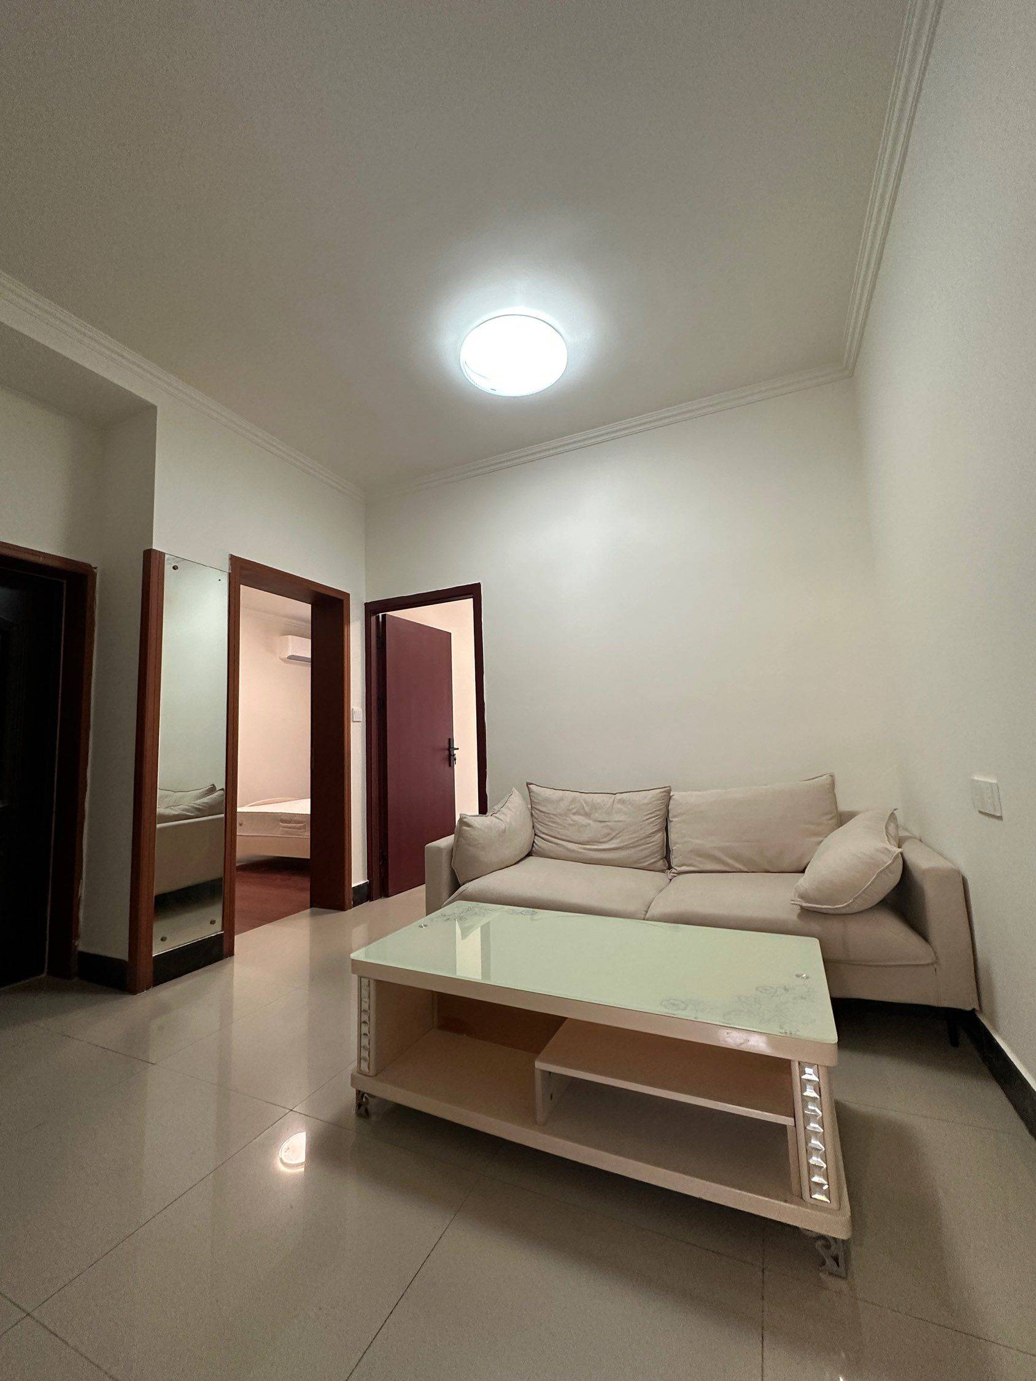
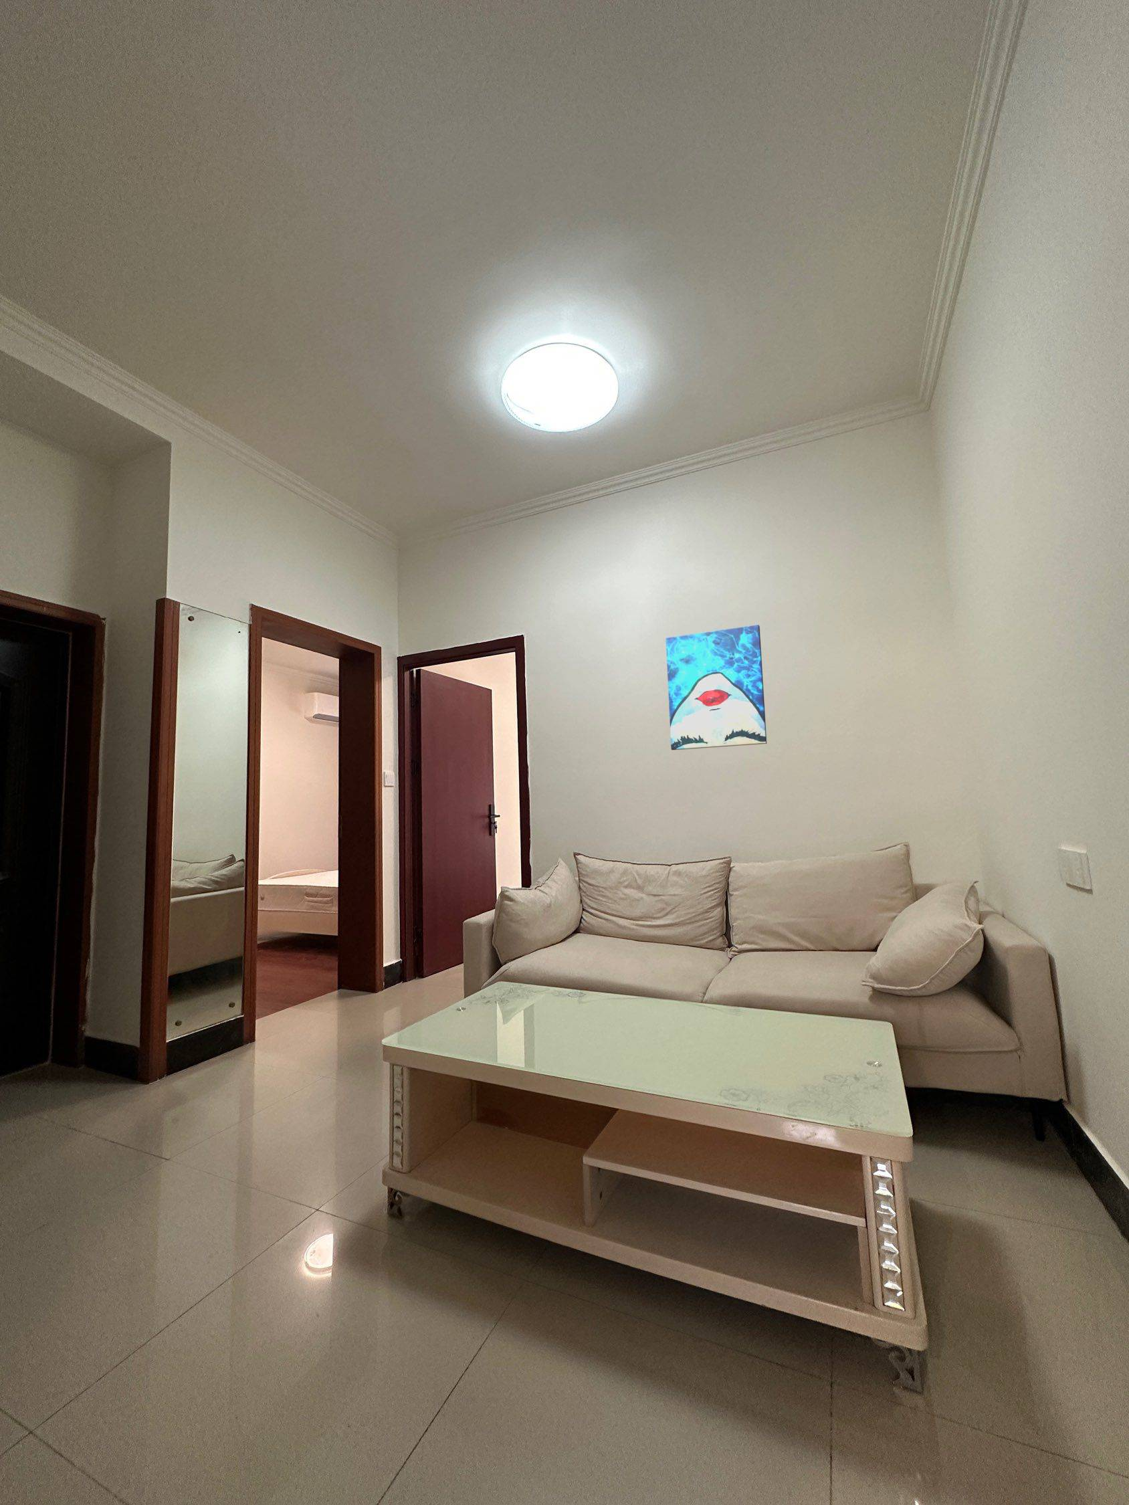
+ wall art (714, 689)
